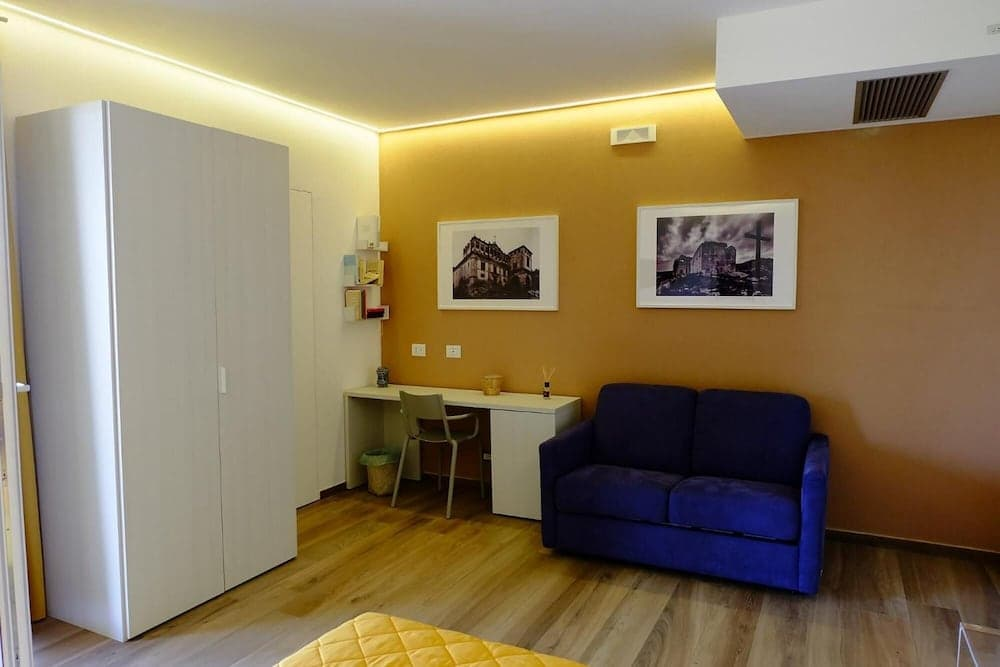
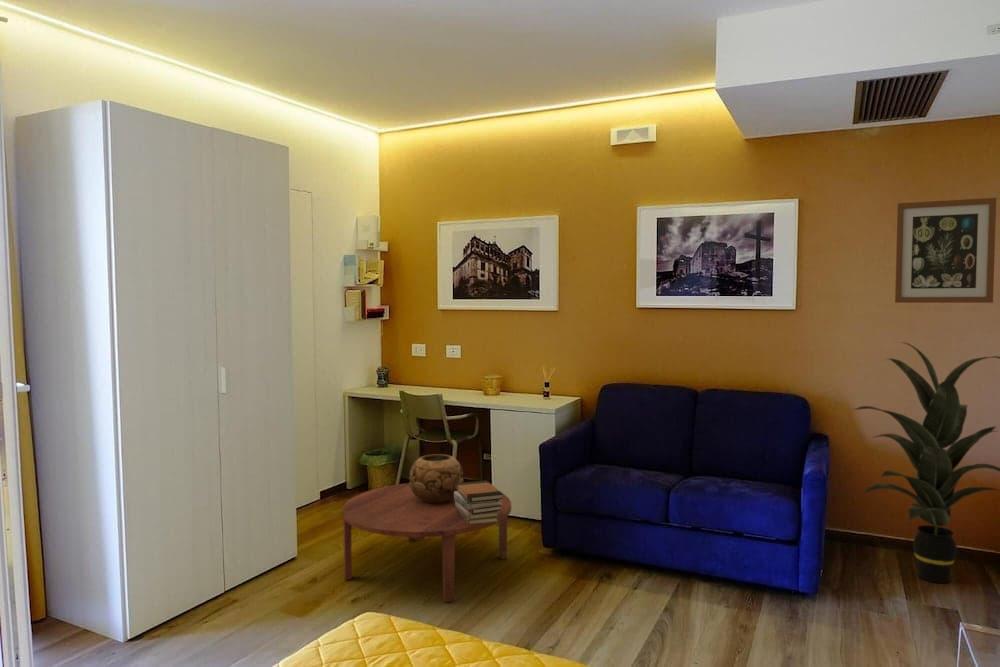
+ coffee table (428, 535)
+ indoor plant (927, 459)
+ book stack (477, 501)
+ decorative bowl (436, 478)
+ wall art (944, 251)
